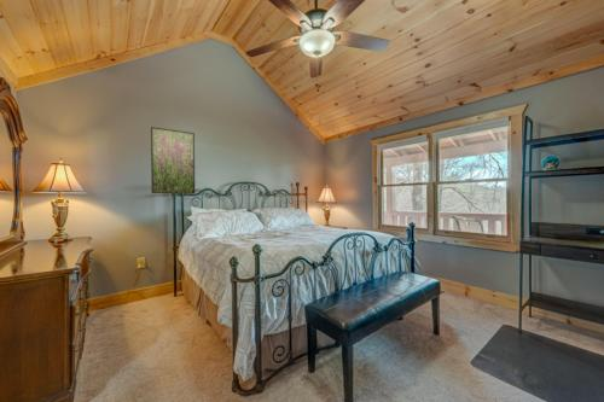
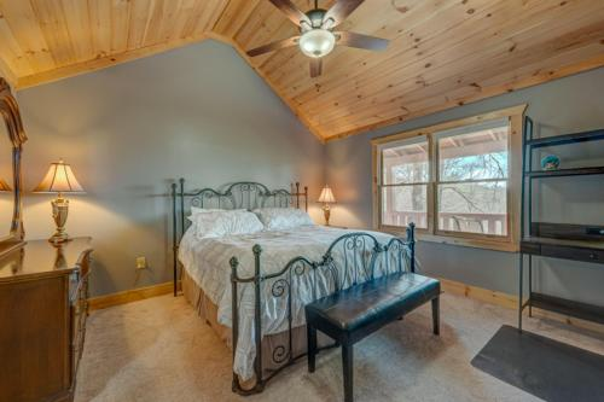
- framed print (174, 162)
